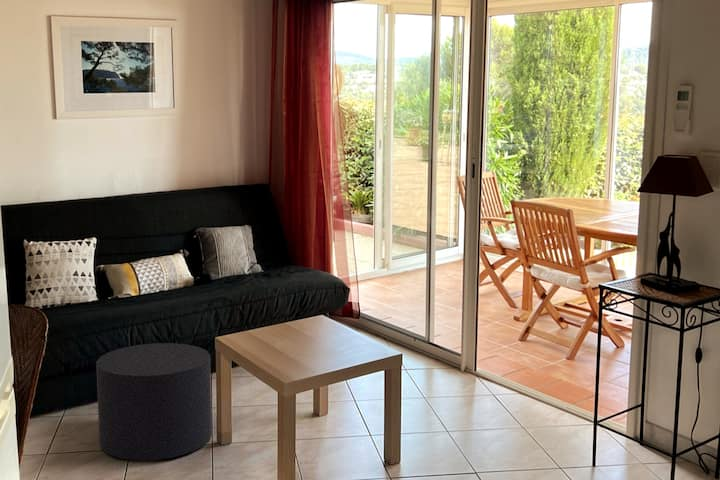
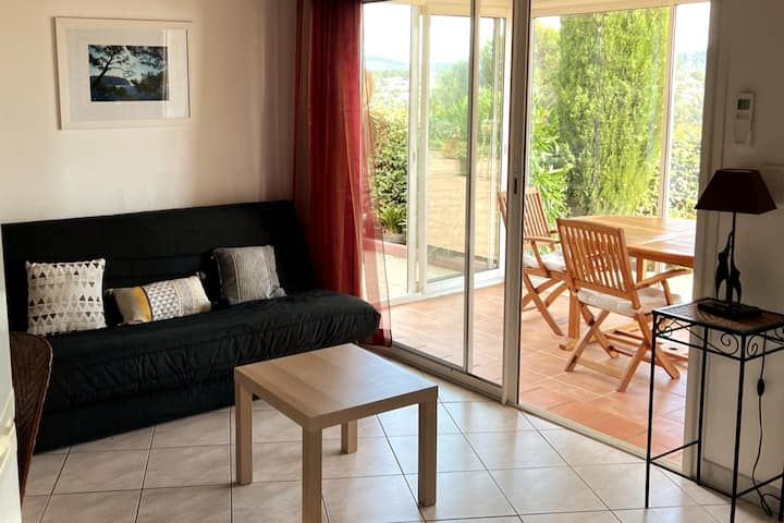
- stool (155, 398)
